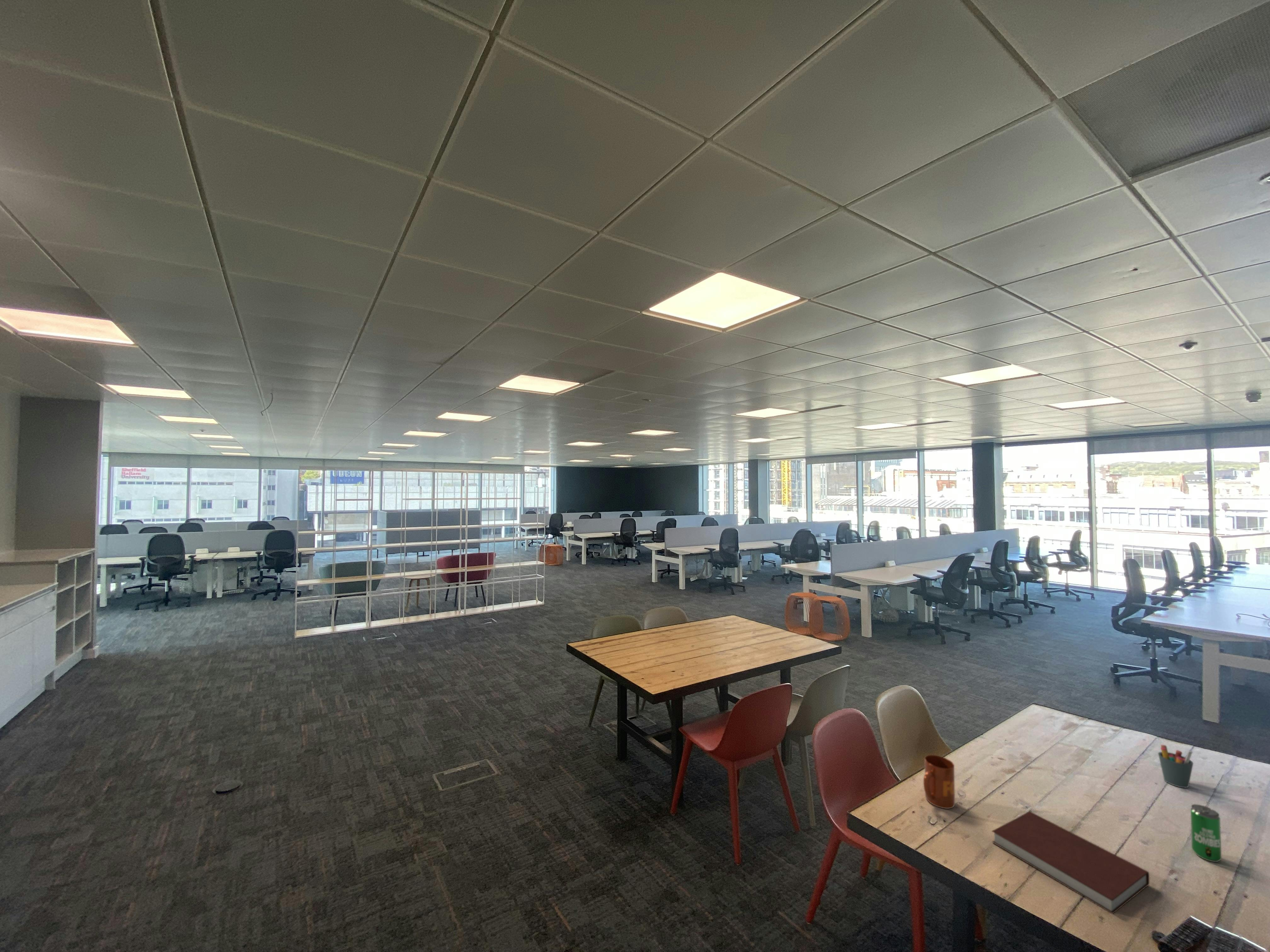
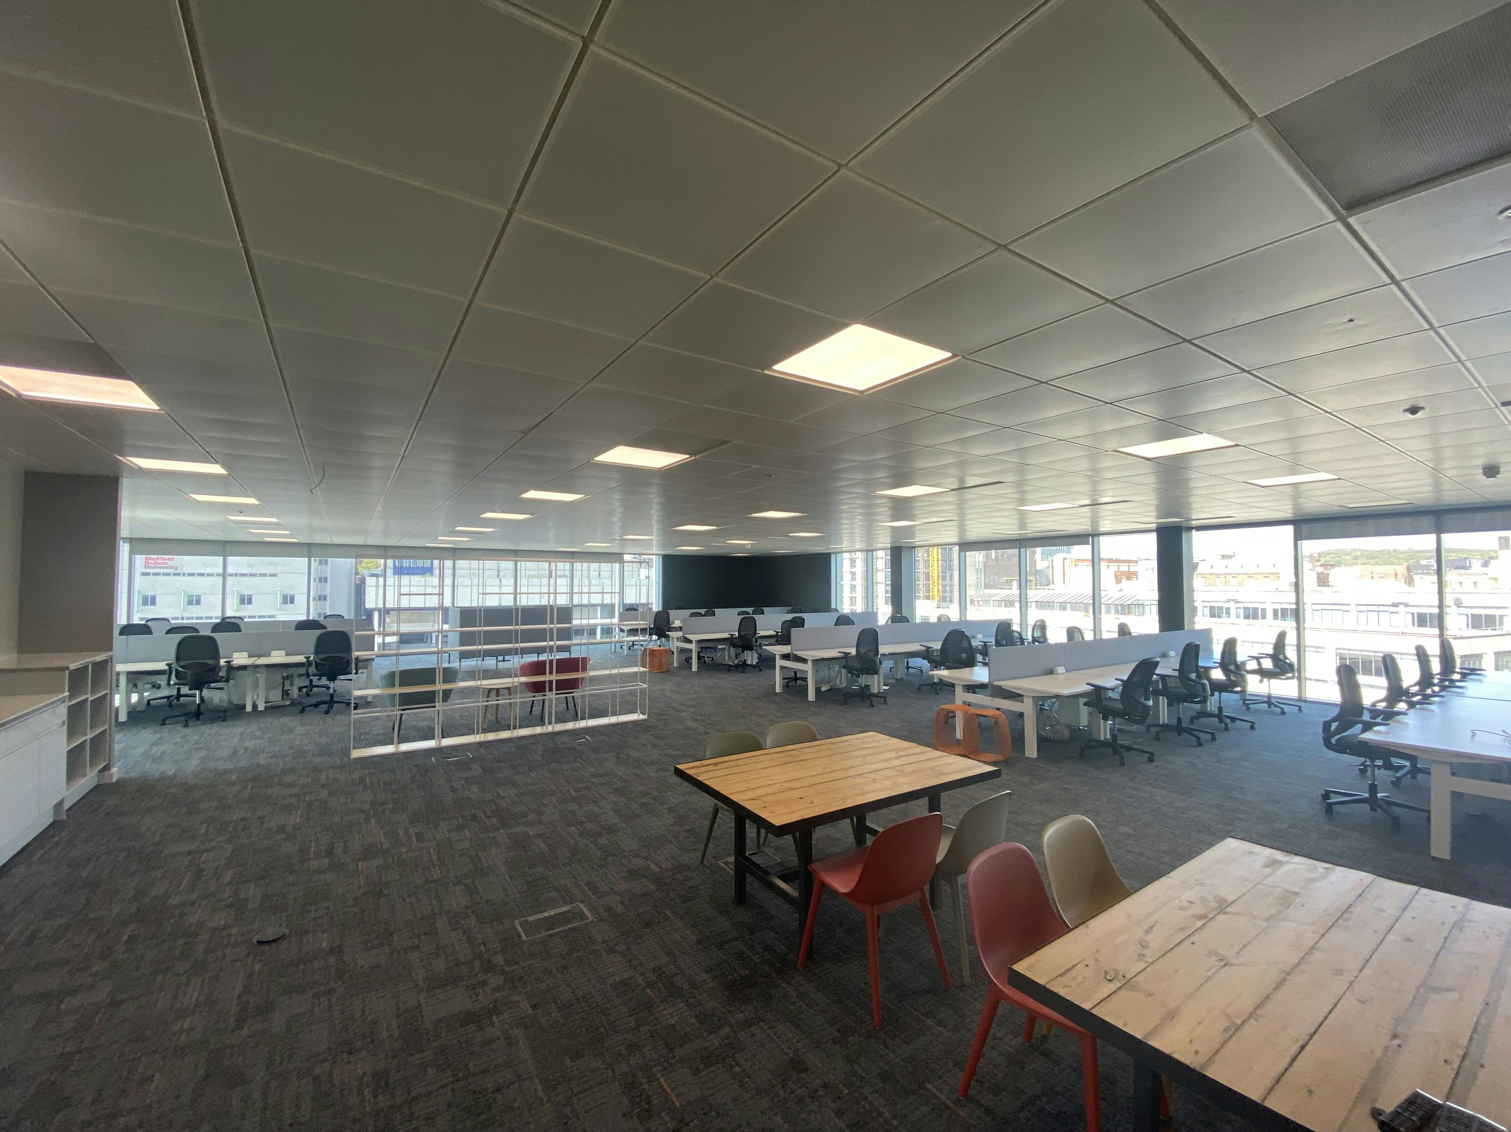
- beverage can (1206, 833)
- mug (936, 783)
- pen holder (1175, 764)
- notebook (1066, 856)
